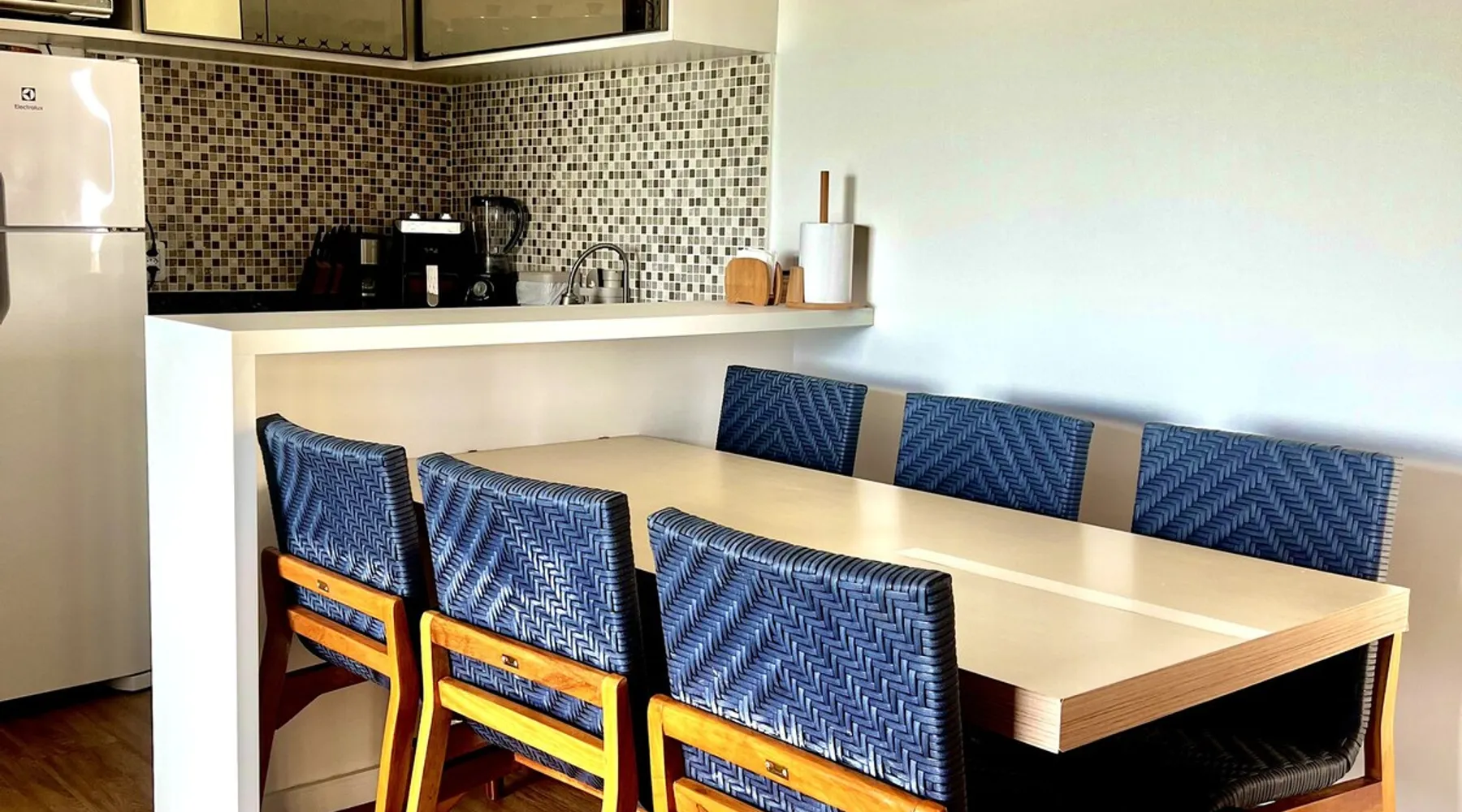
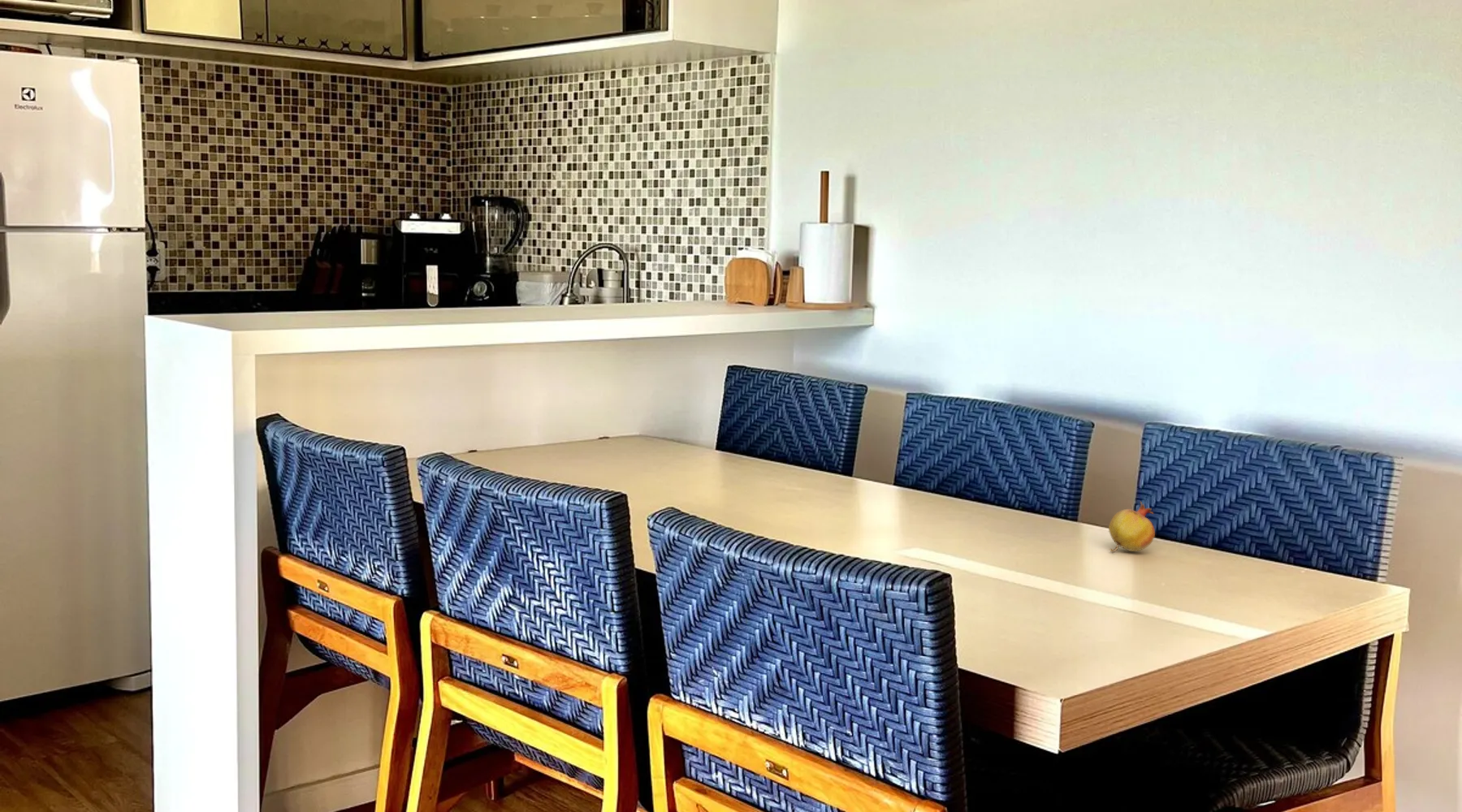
+ fruit (1131, 526)
